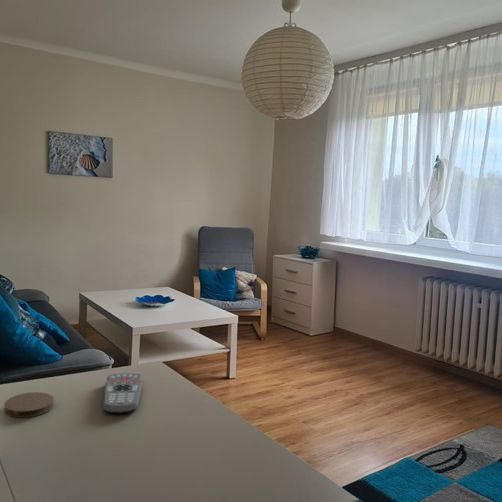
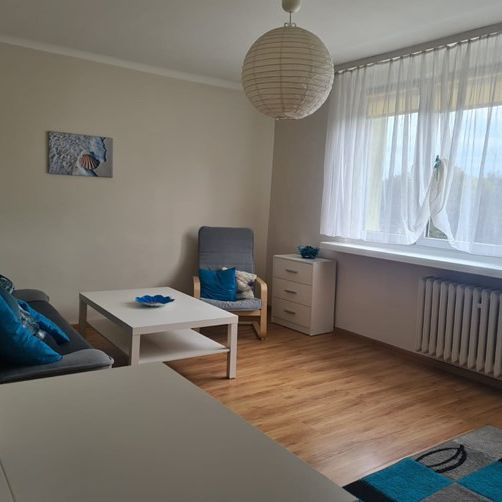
- coaster (29, 404)
- remote control (122, 392)
